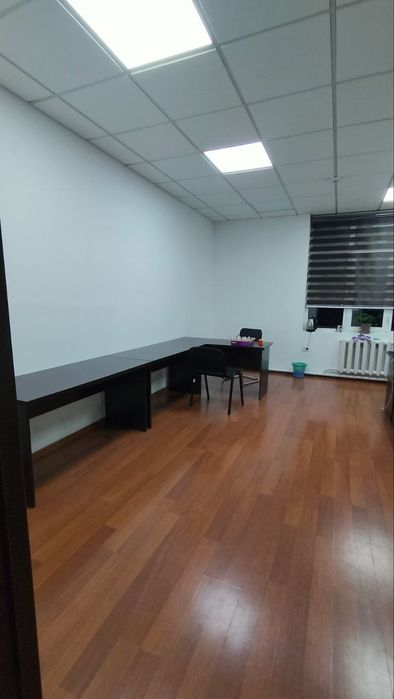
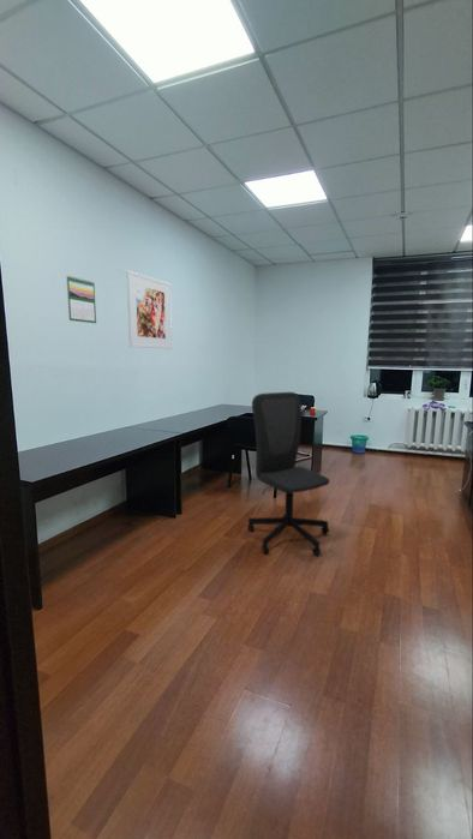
+ office chair (293, 468)
+ calendar (82, 300)
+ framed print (150, 313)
